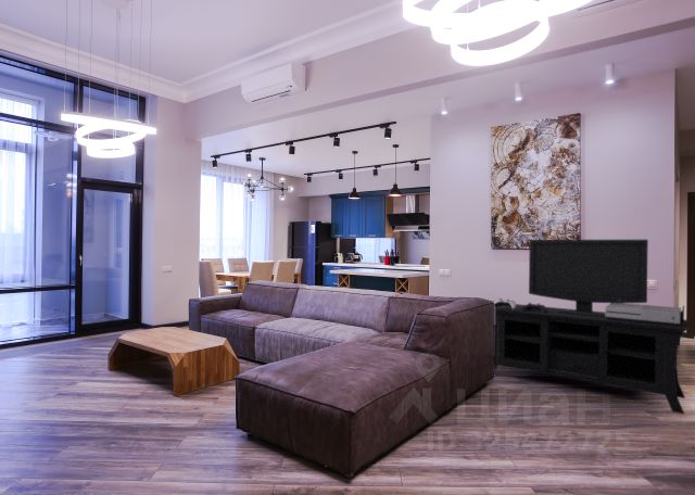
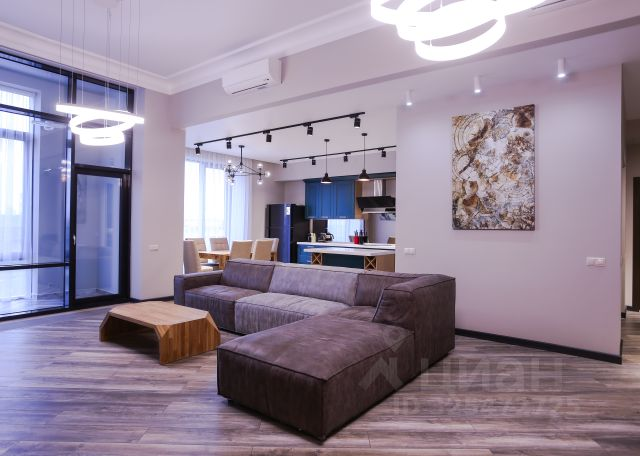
- media console (578, 312)
